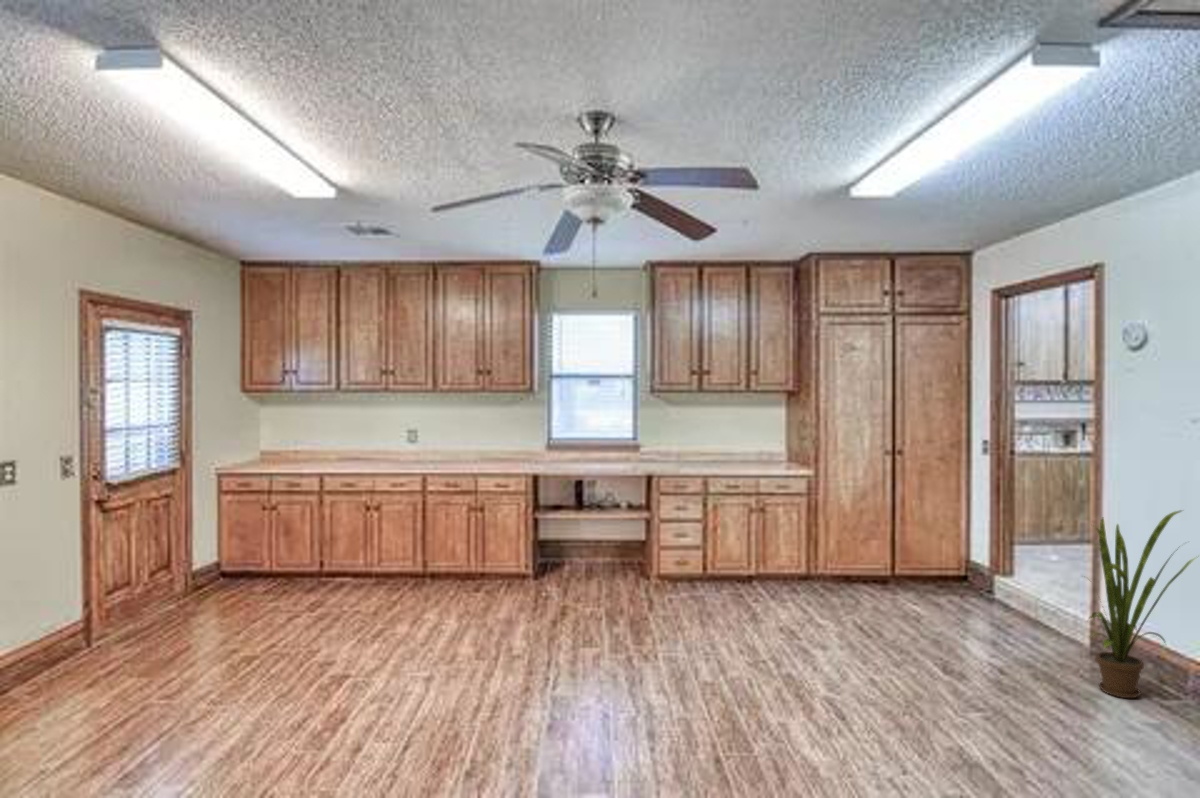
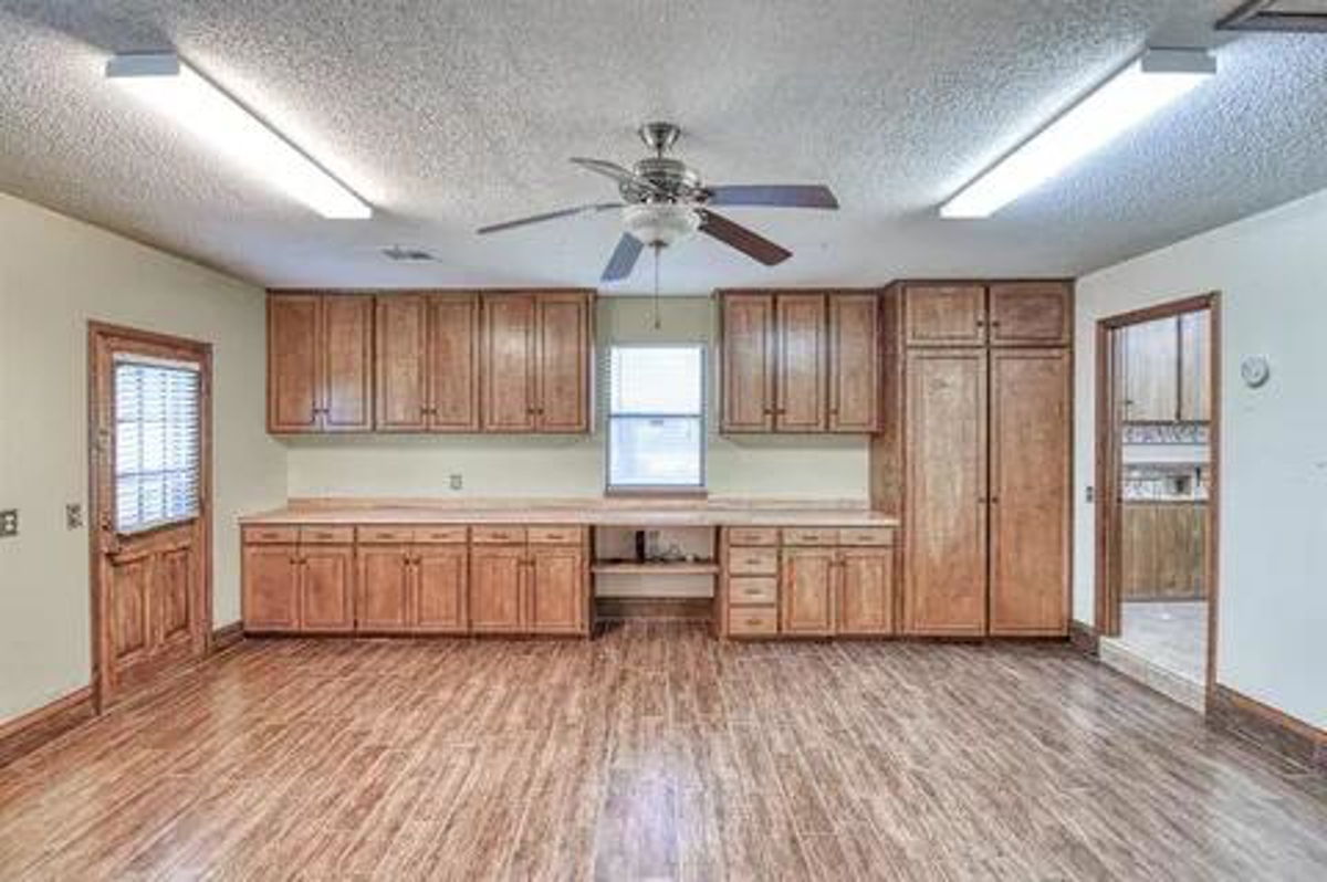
- house plant (1126, 599)
